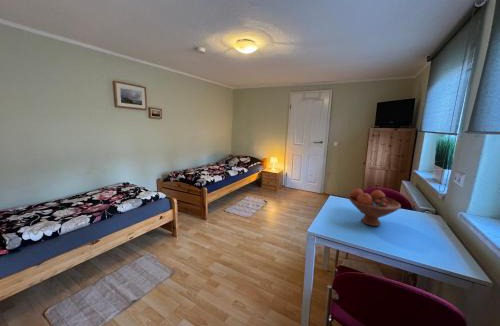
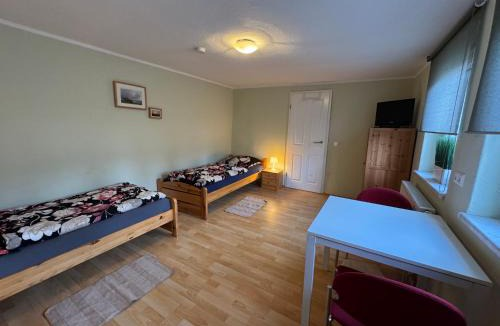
- fruit bowl (372, 207)
